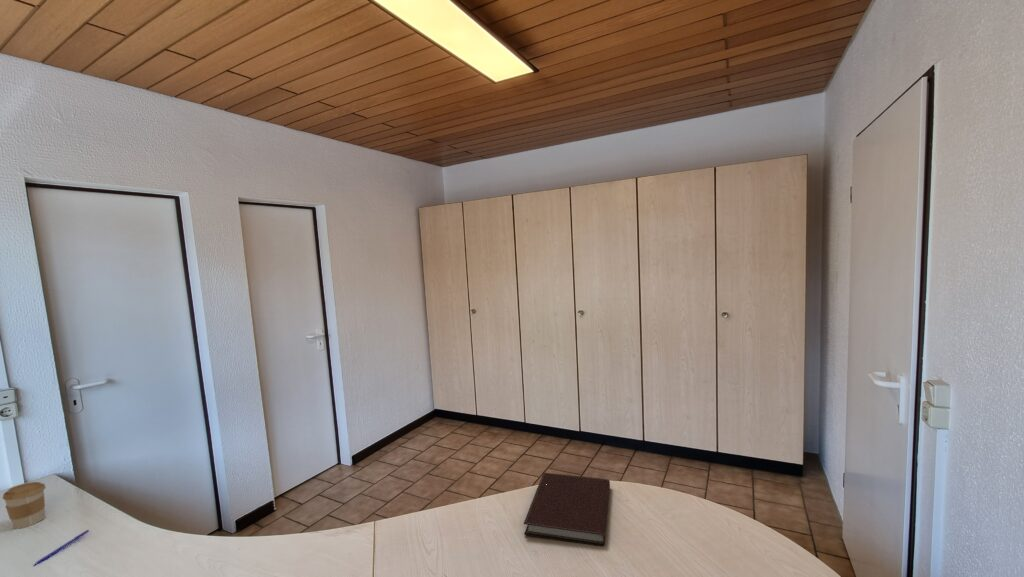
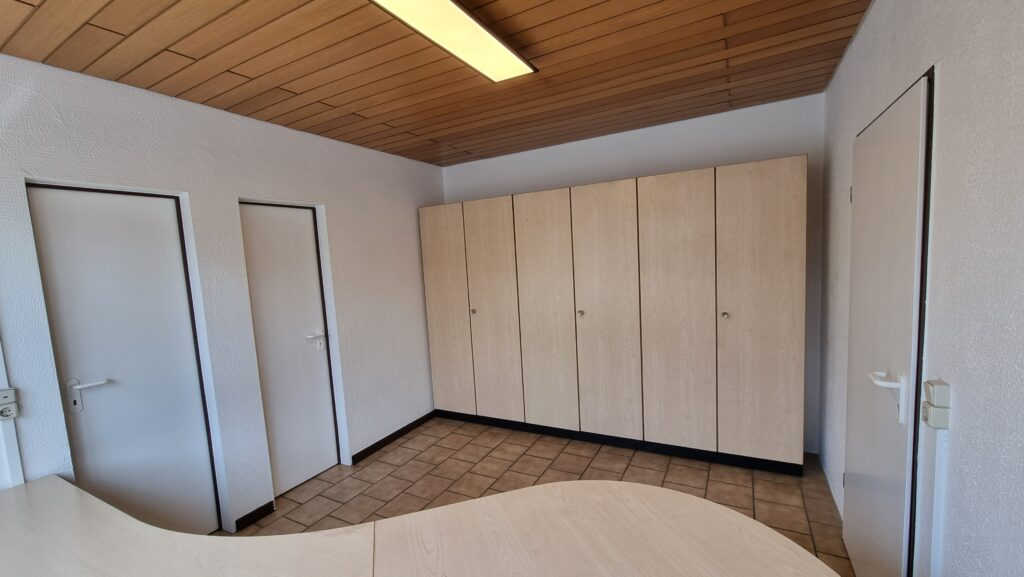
- notebook (570, 504)
- coffee cup (26, 503)
- pen (62, 547)
